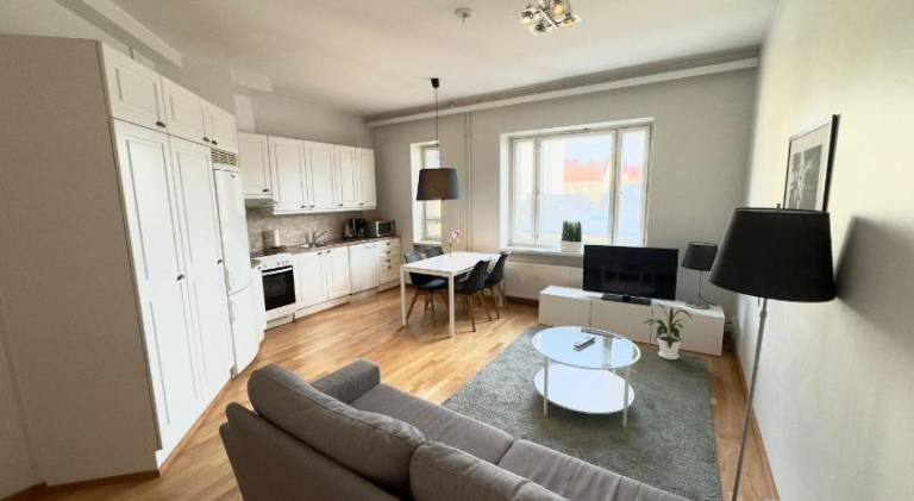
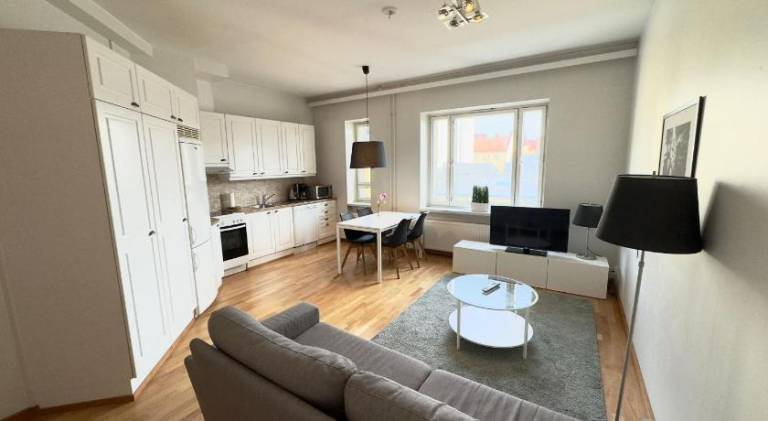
- house plant (666, 330)
